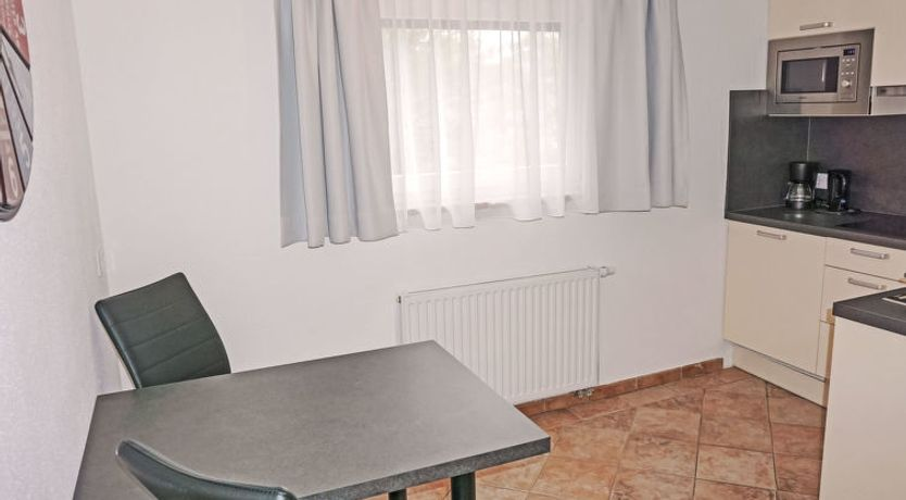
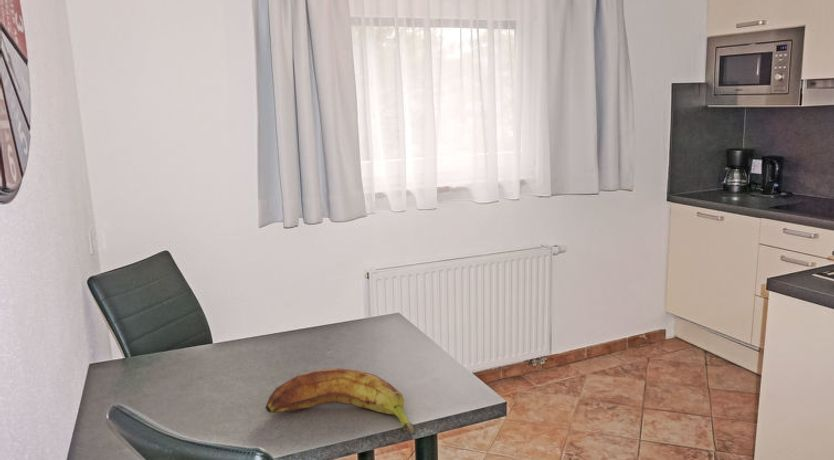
+ banana (340, 397)
